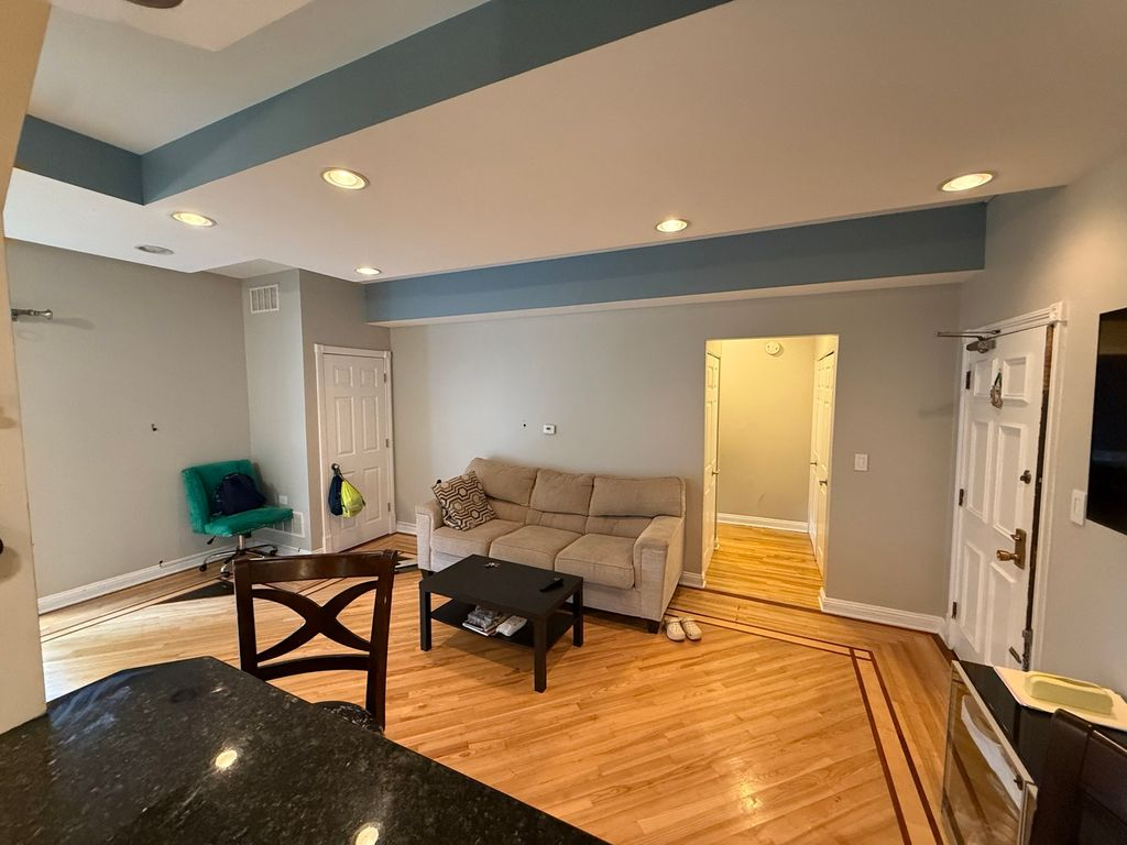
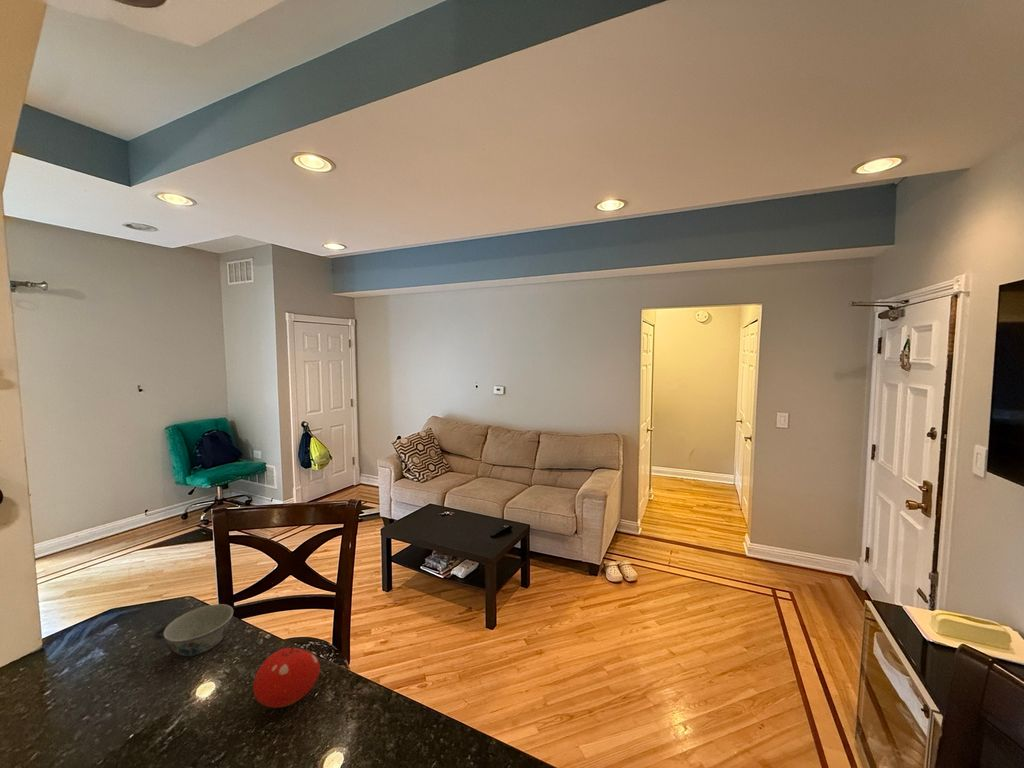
+ bowl (200, 632)
+ fruit (287, 673)
